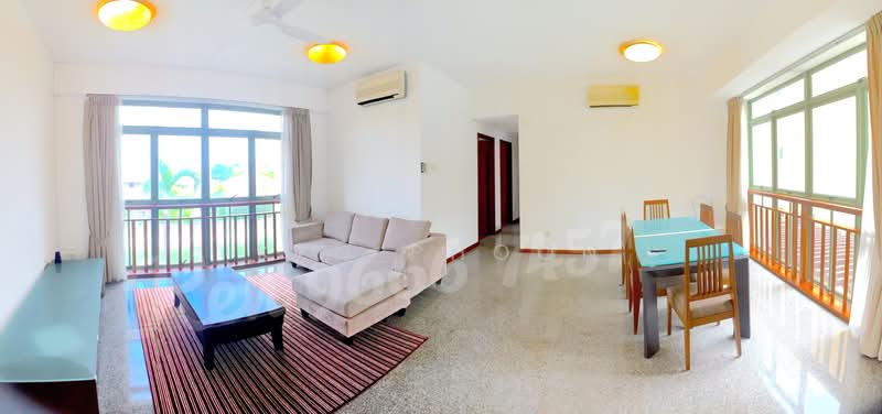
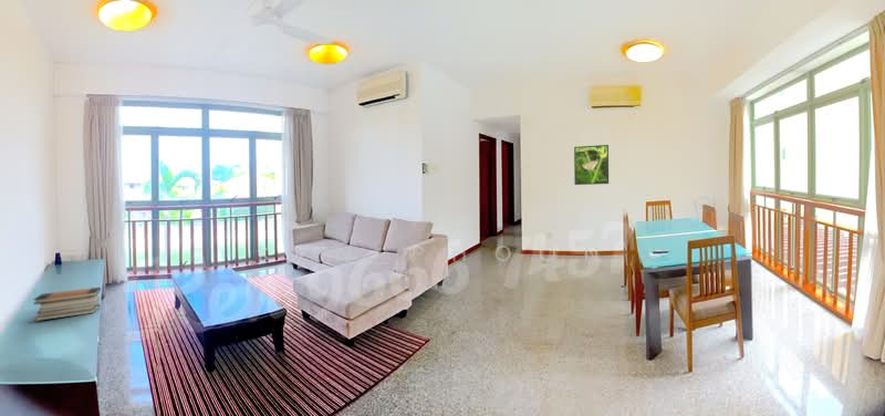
+ book stack (70, 303)
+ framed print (591, 165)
